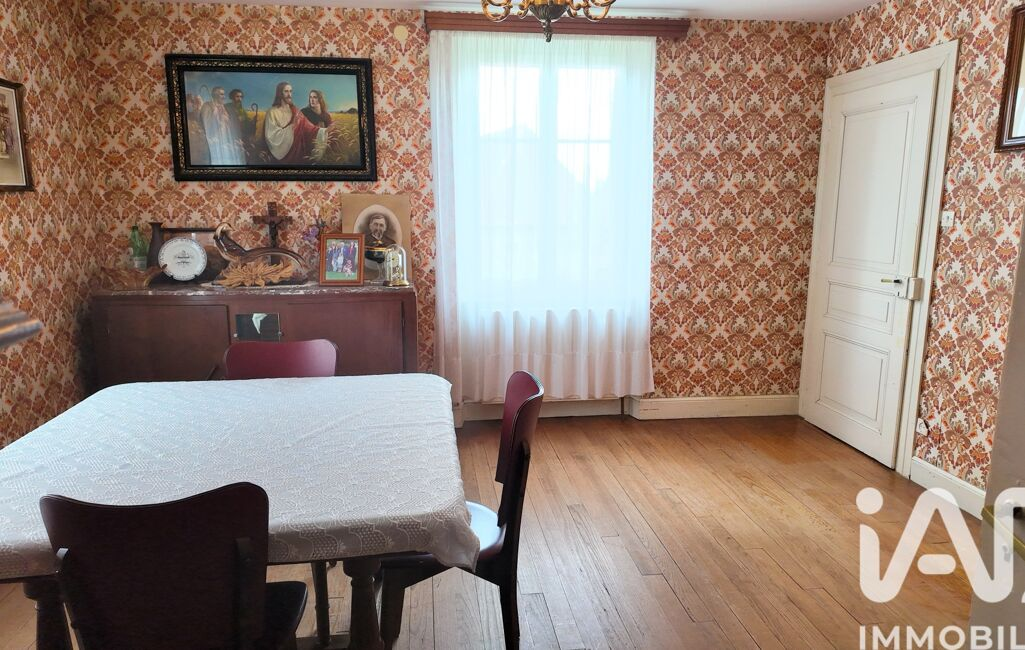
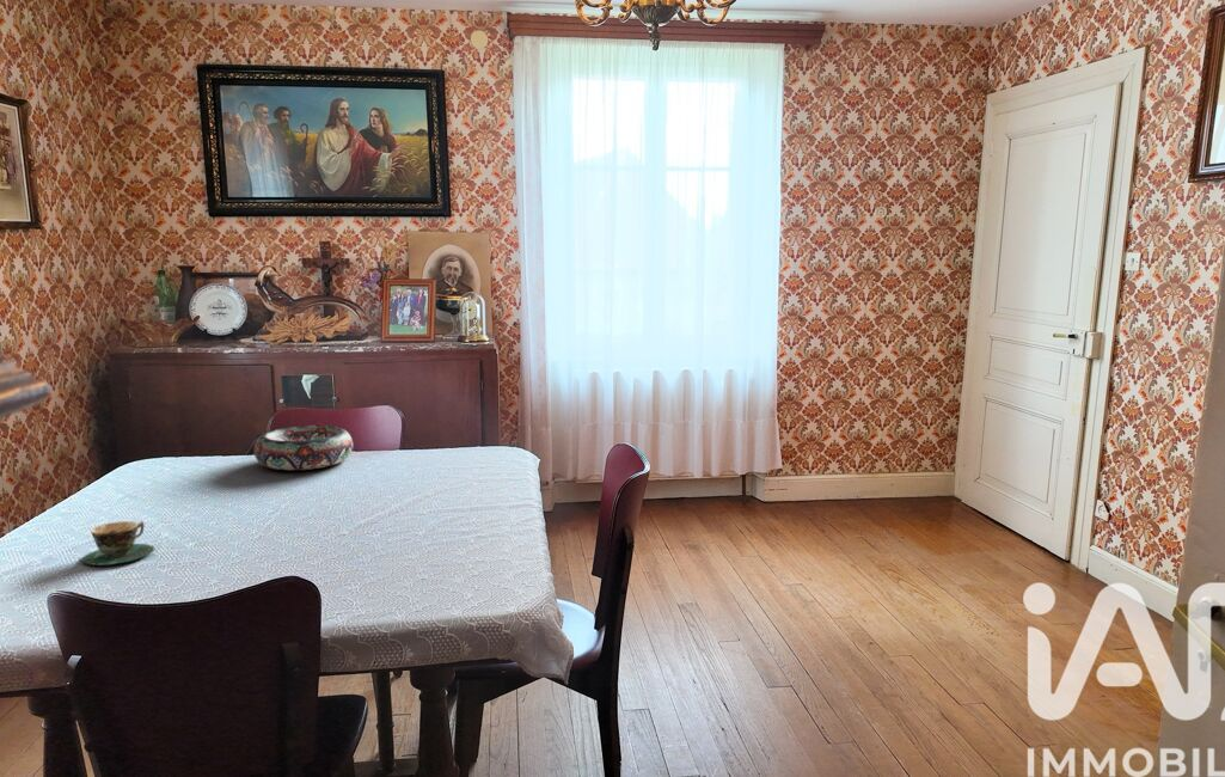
+ decorative bowl (304, 447)
+ teacup (117, 539)
